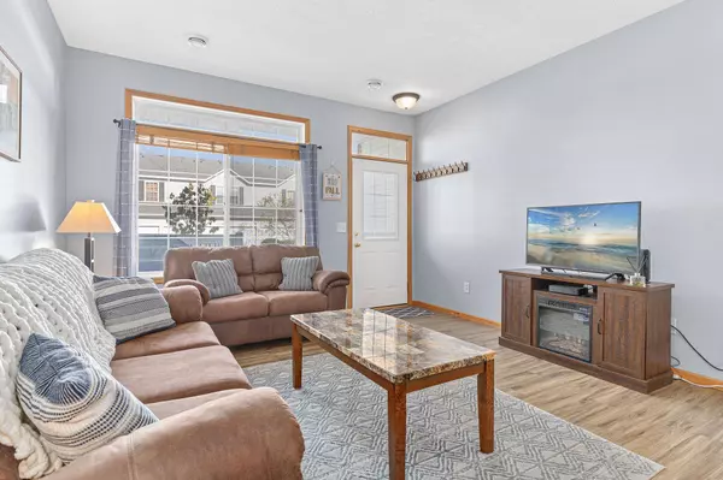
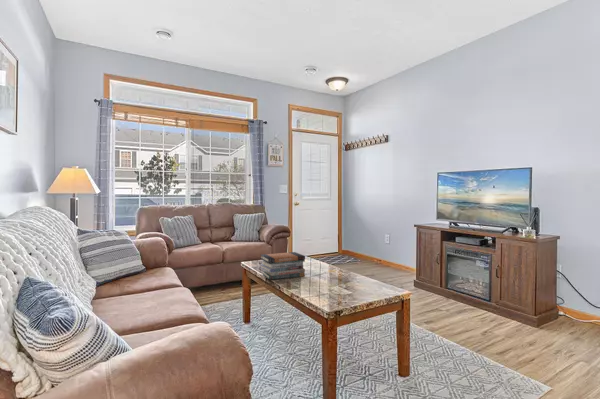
+ book stack (282, 265)
